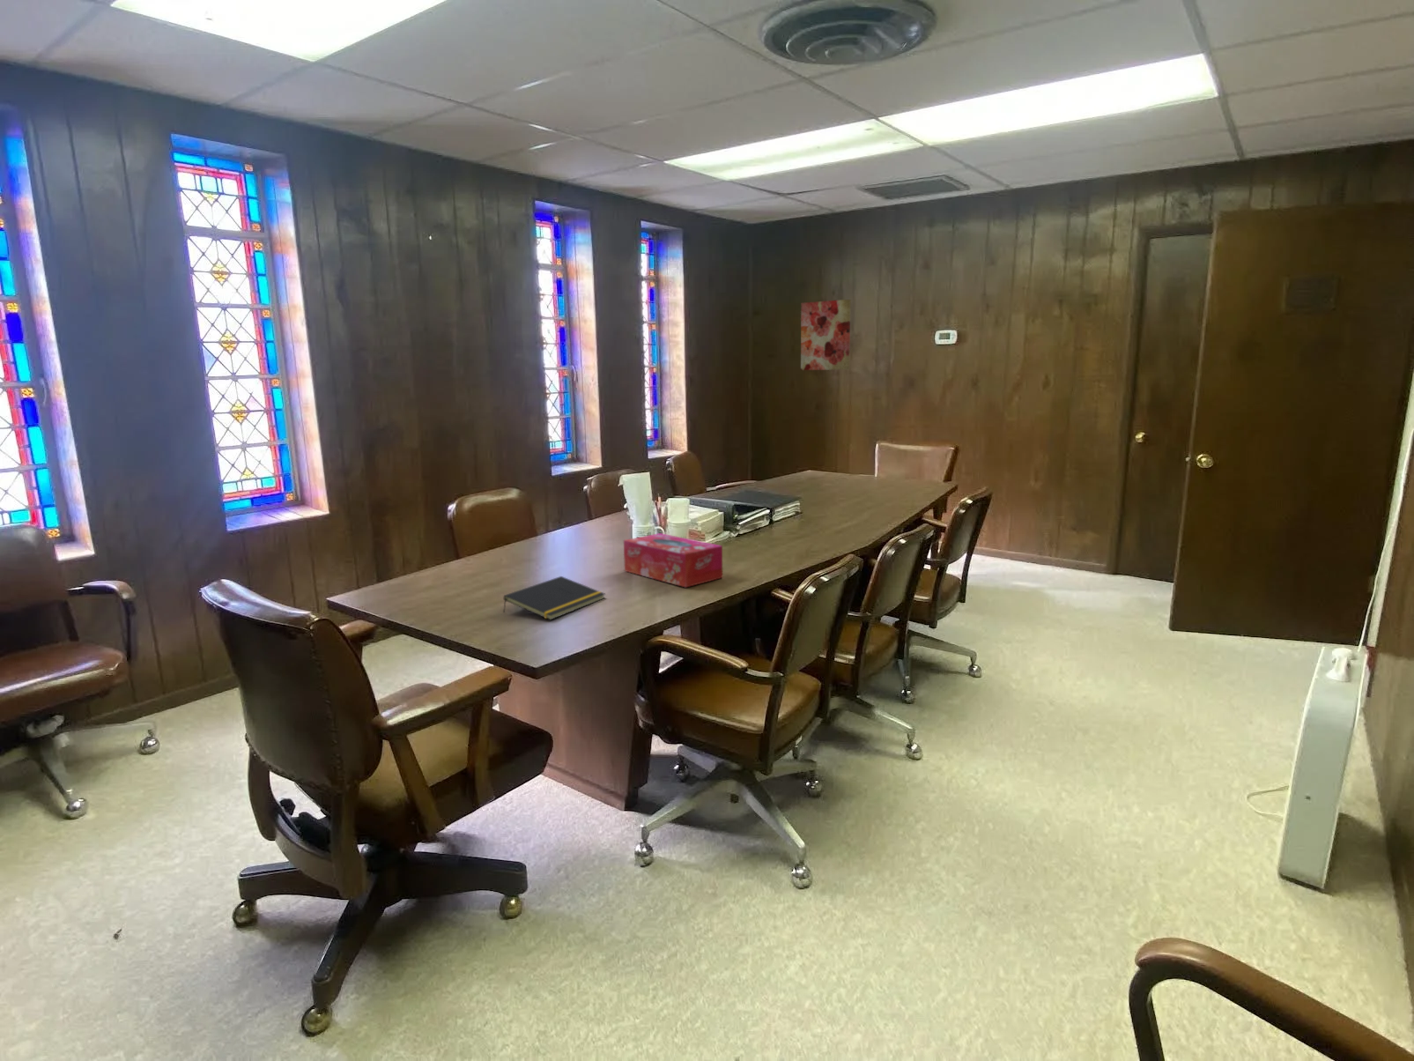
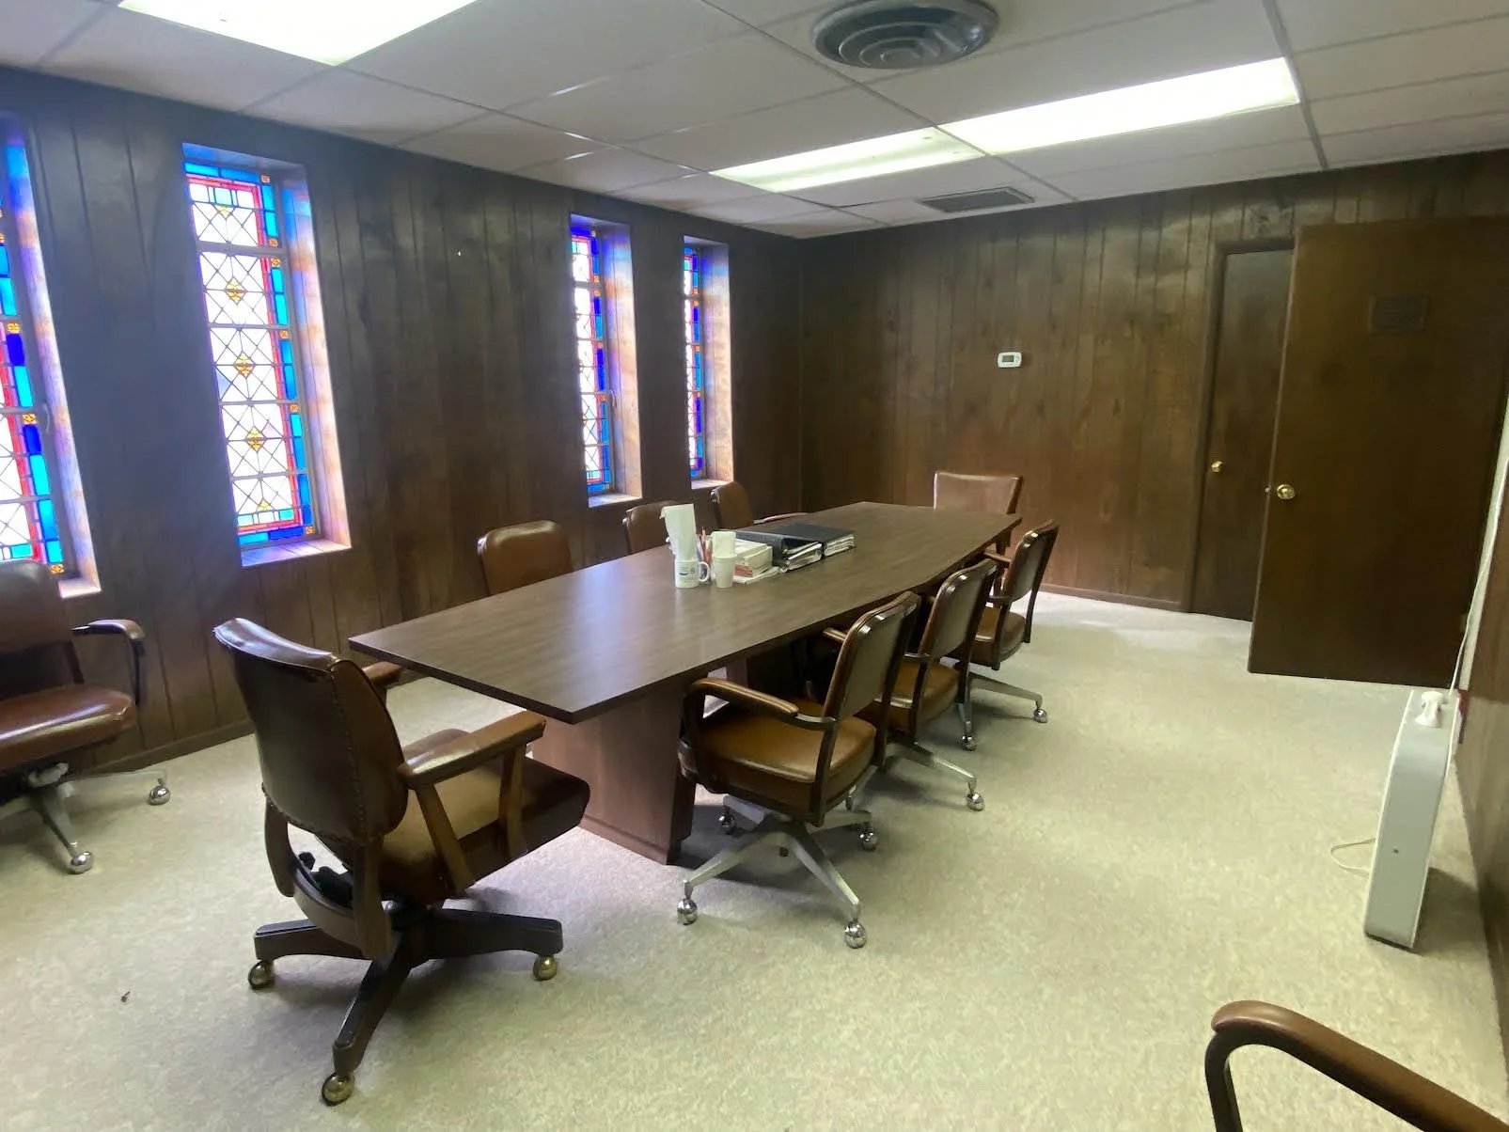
- wall art (825, 335)
- notepad (556, 596)
- tissue box (672, 558)
